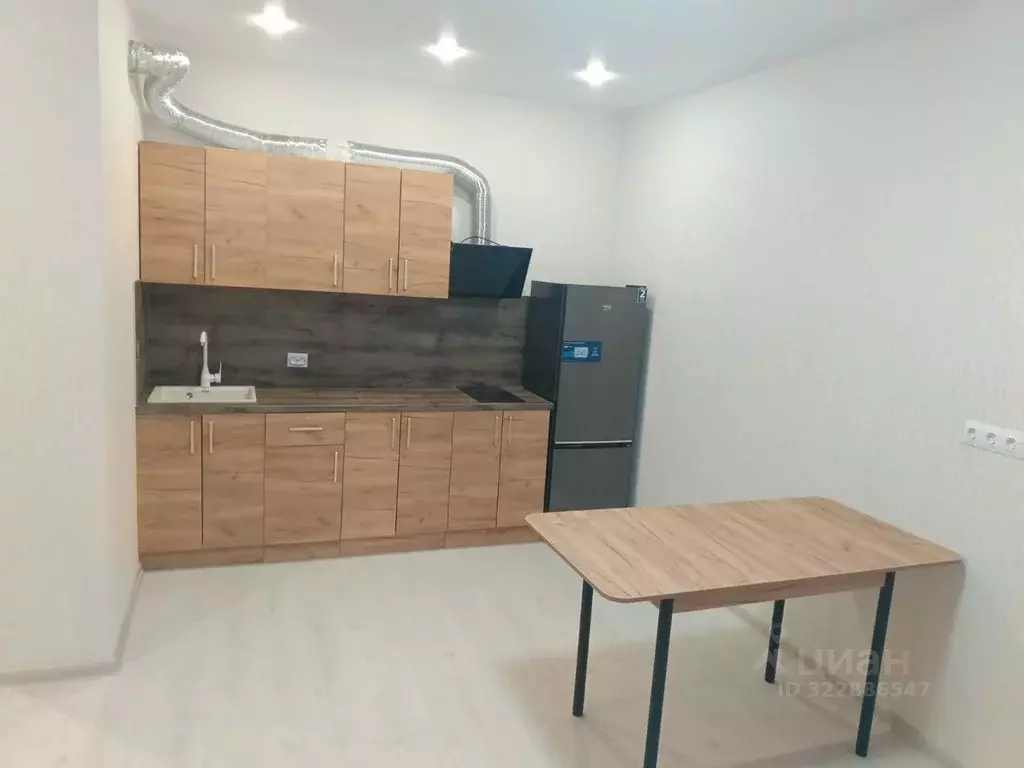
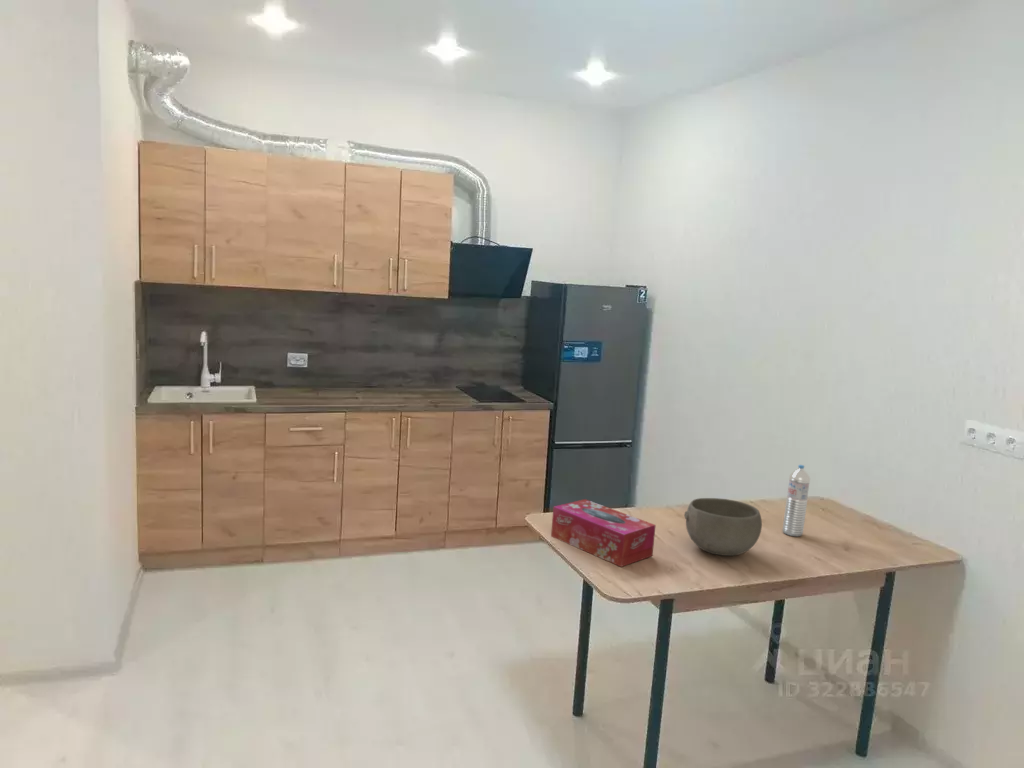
+ bowl (721, 528)
+ tissue box (601, 530)
+ water bottle (796, 499)
